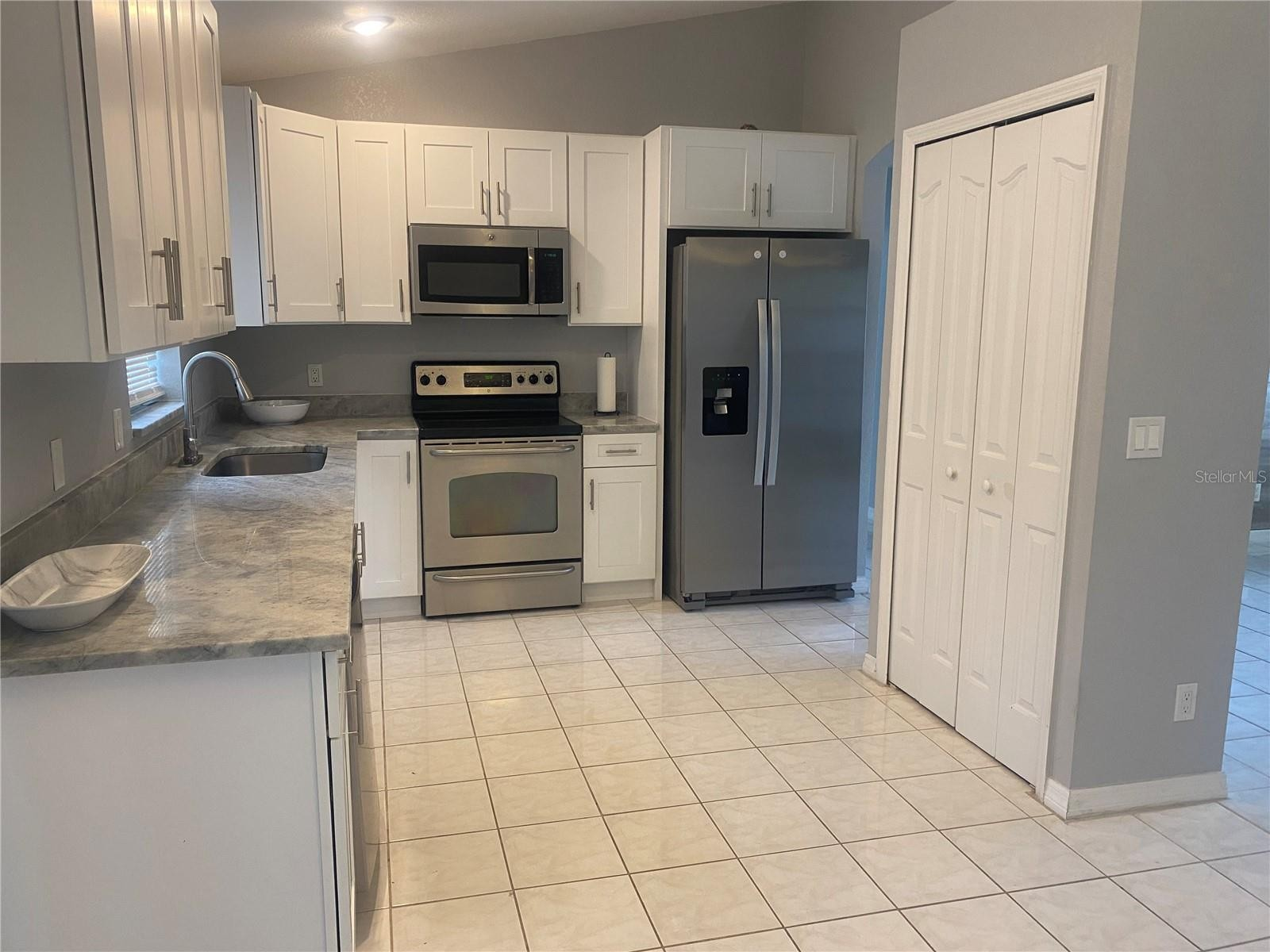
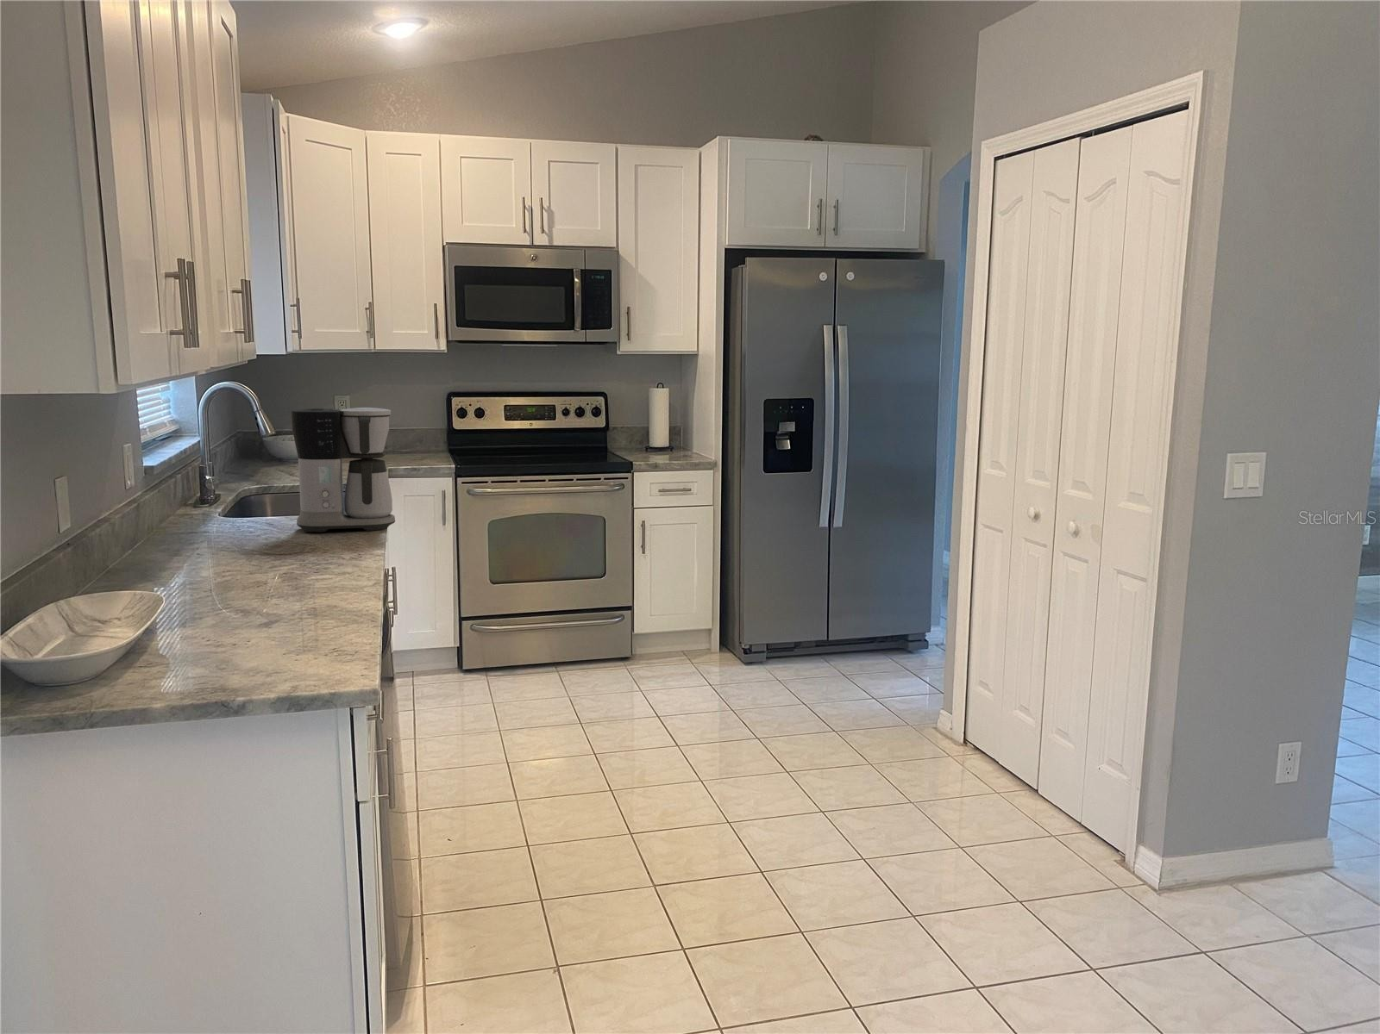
+ coffee maker (341, 469)
